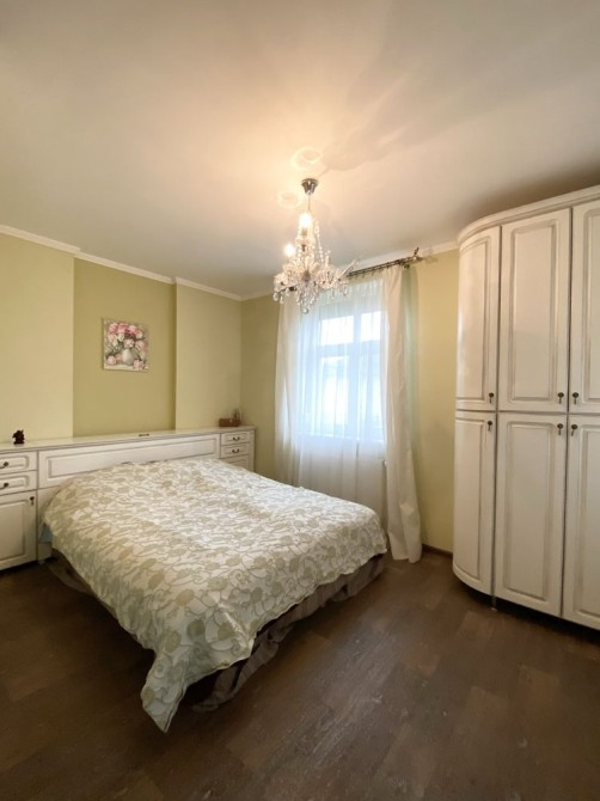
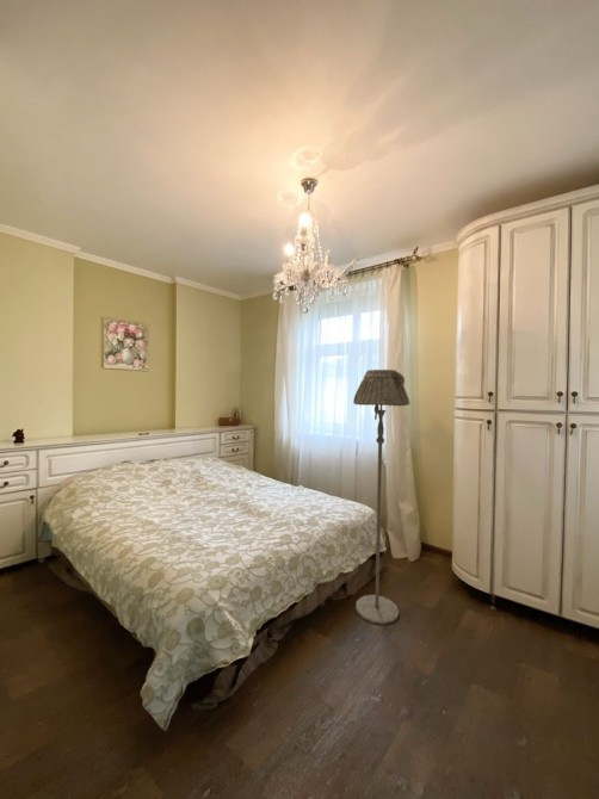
+ floor lamp (378, 490)
